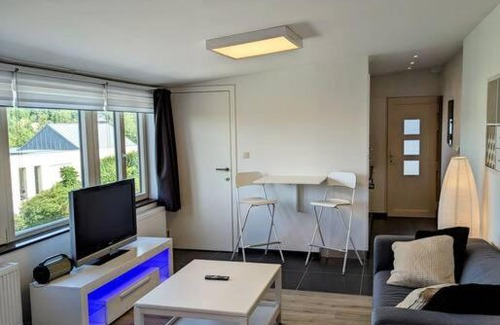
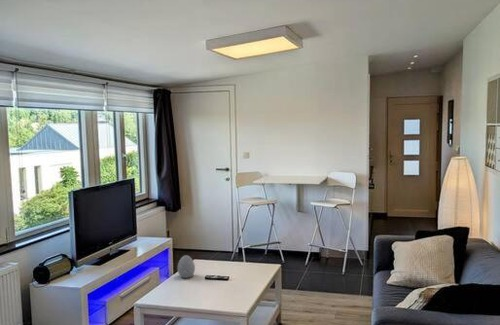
+ decorative egg (186, 265)
